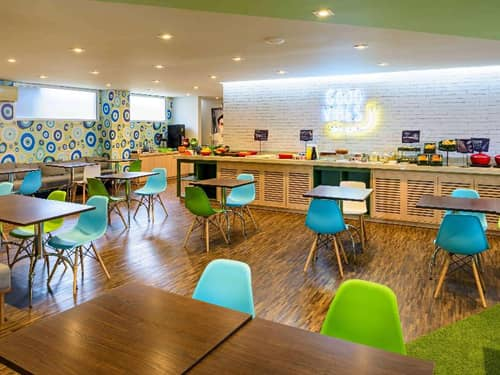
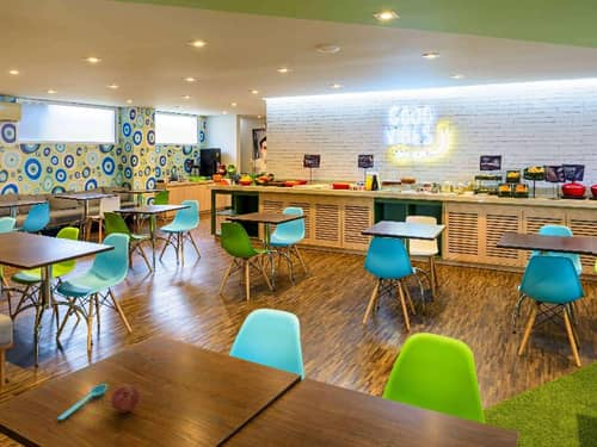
+ spoon (84, 401)
+ fruit (125, 397)
